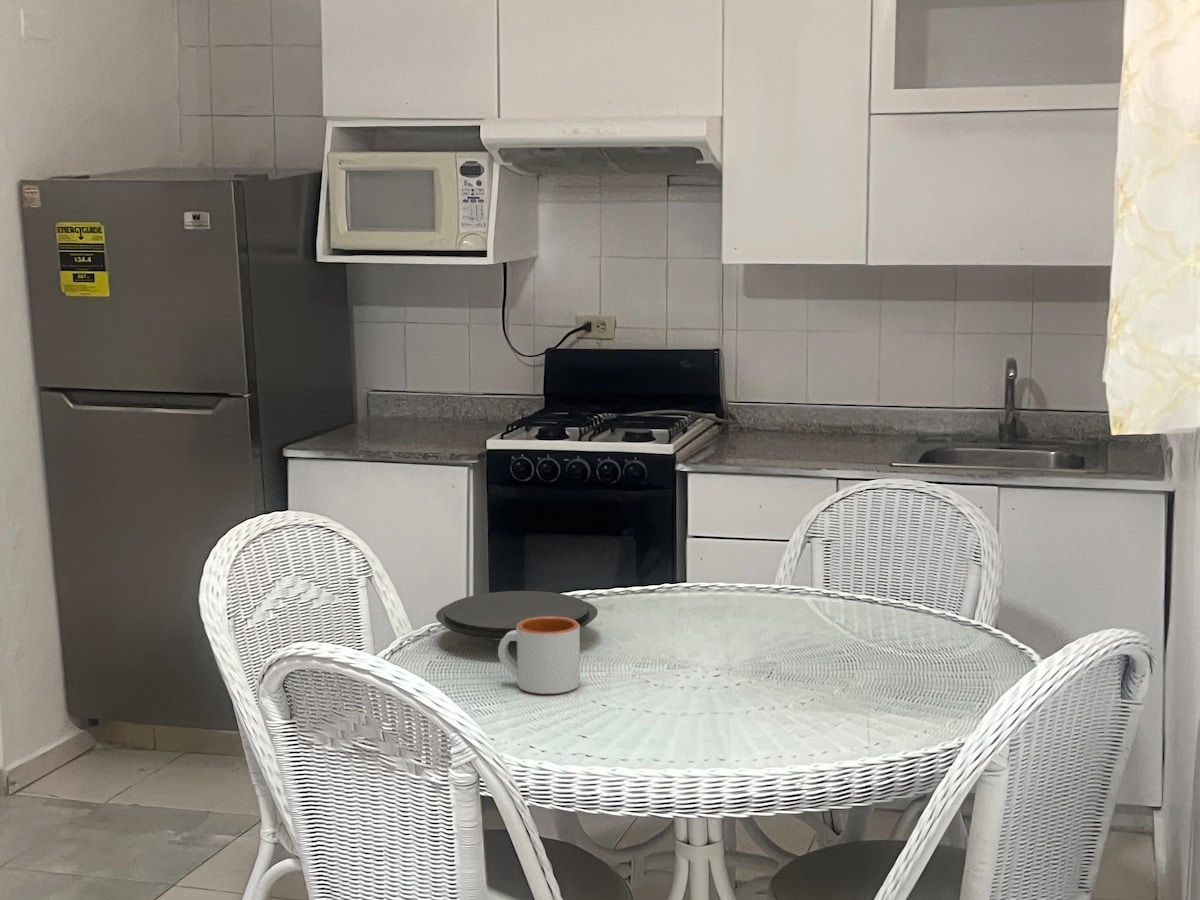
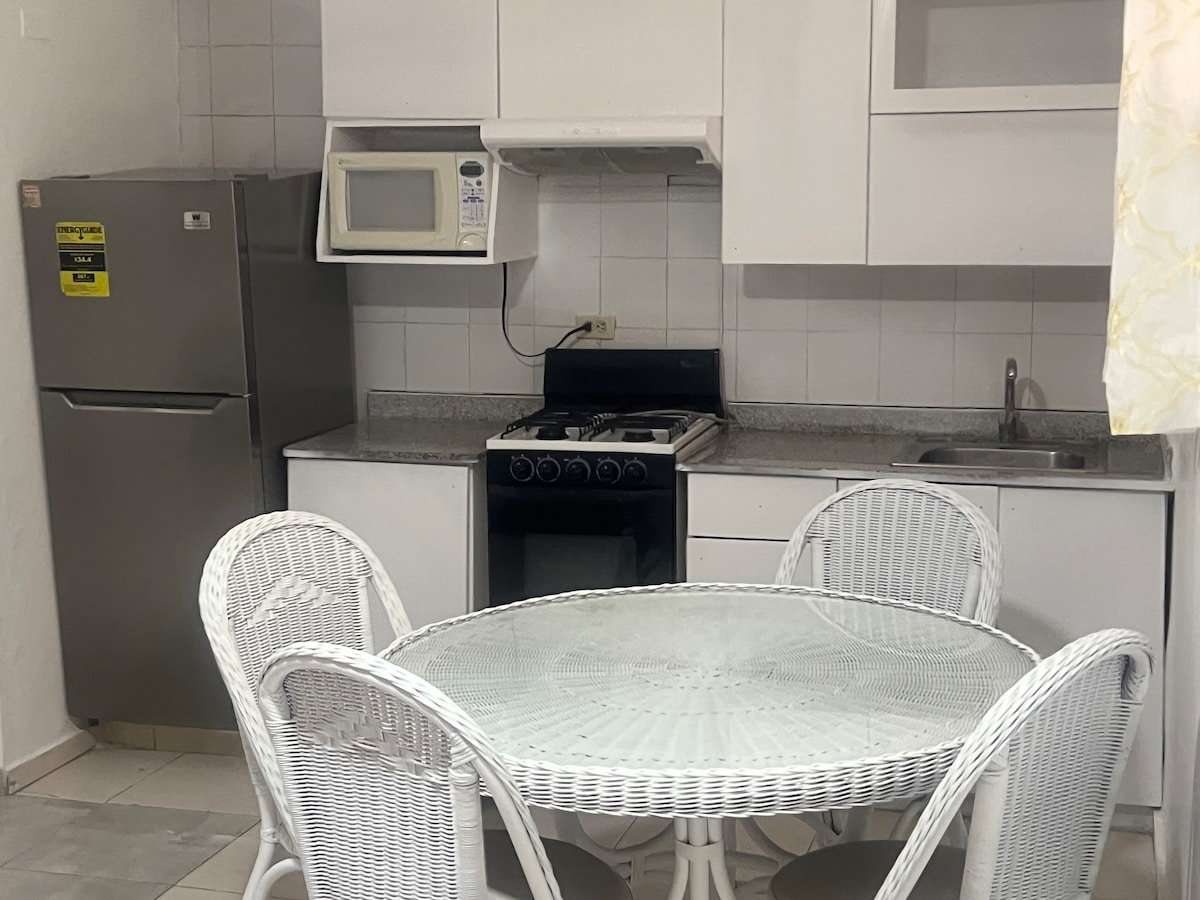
- mug (539, 654)
- plate (517, 623)
